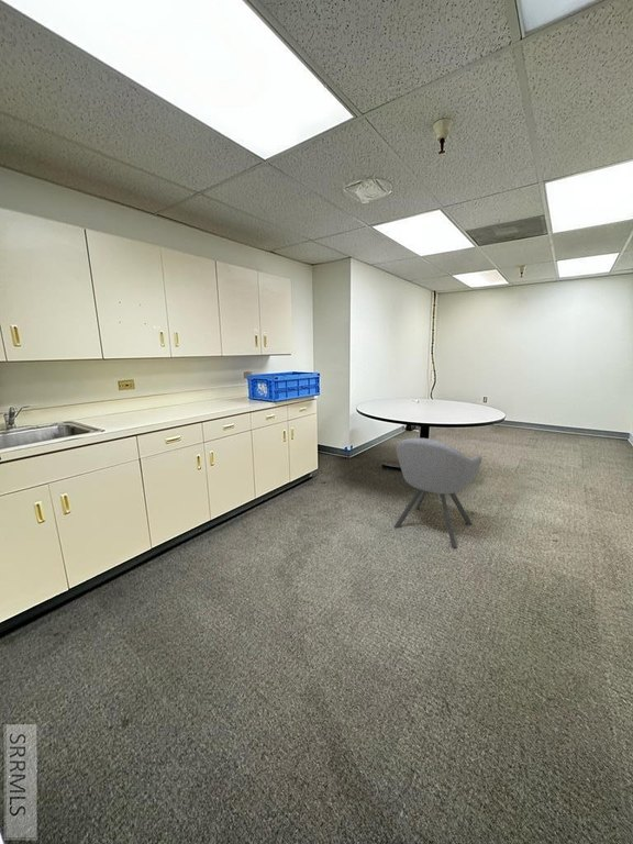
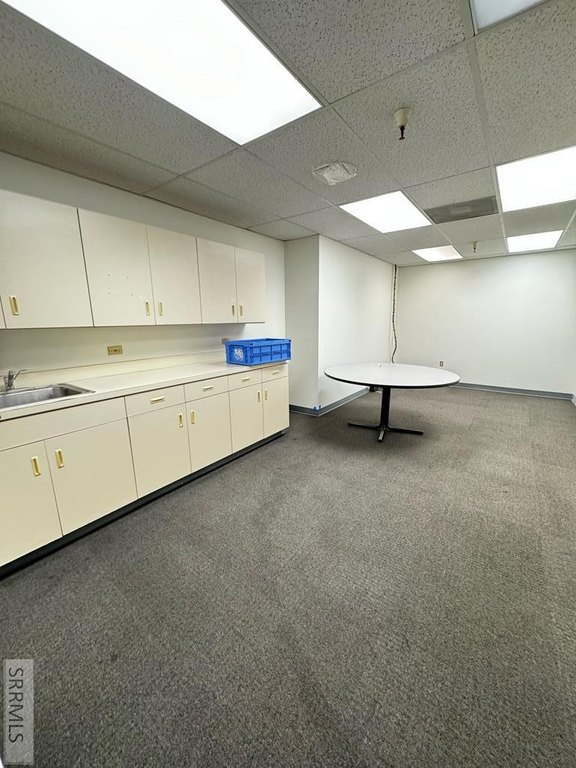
- chair (433, 481)
